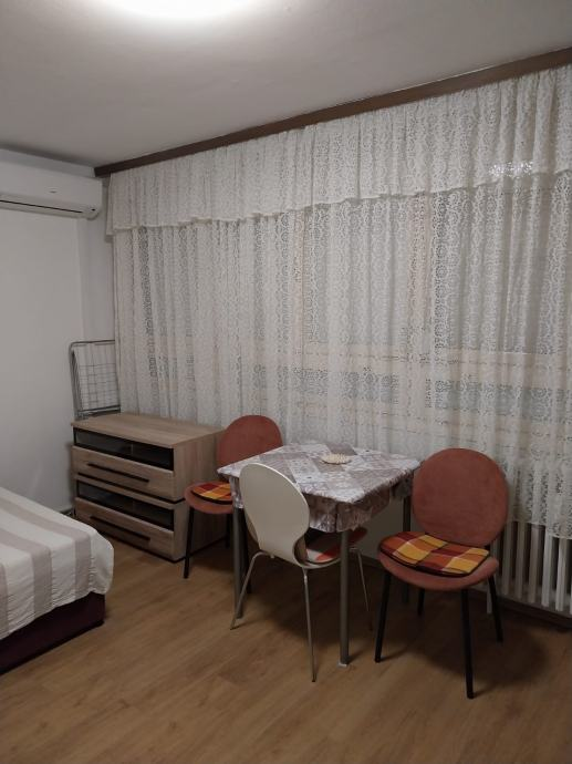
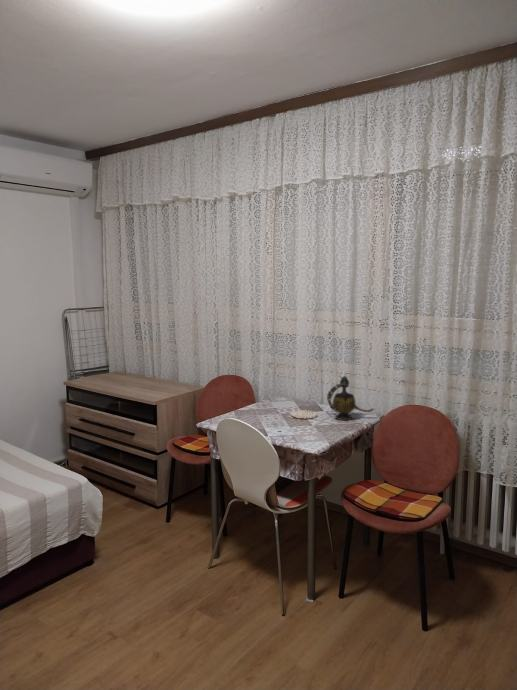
+ teapot (350, 397)
